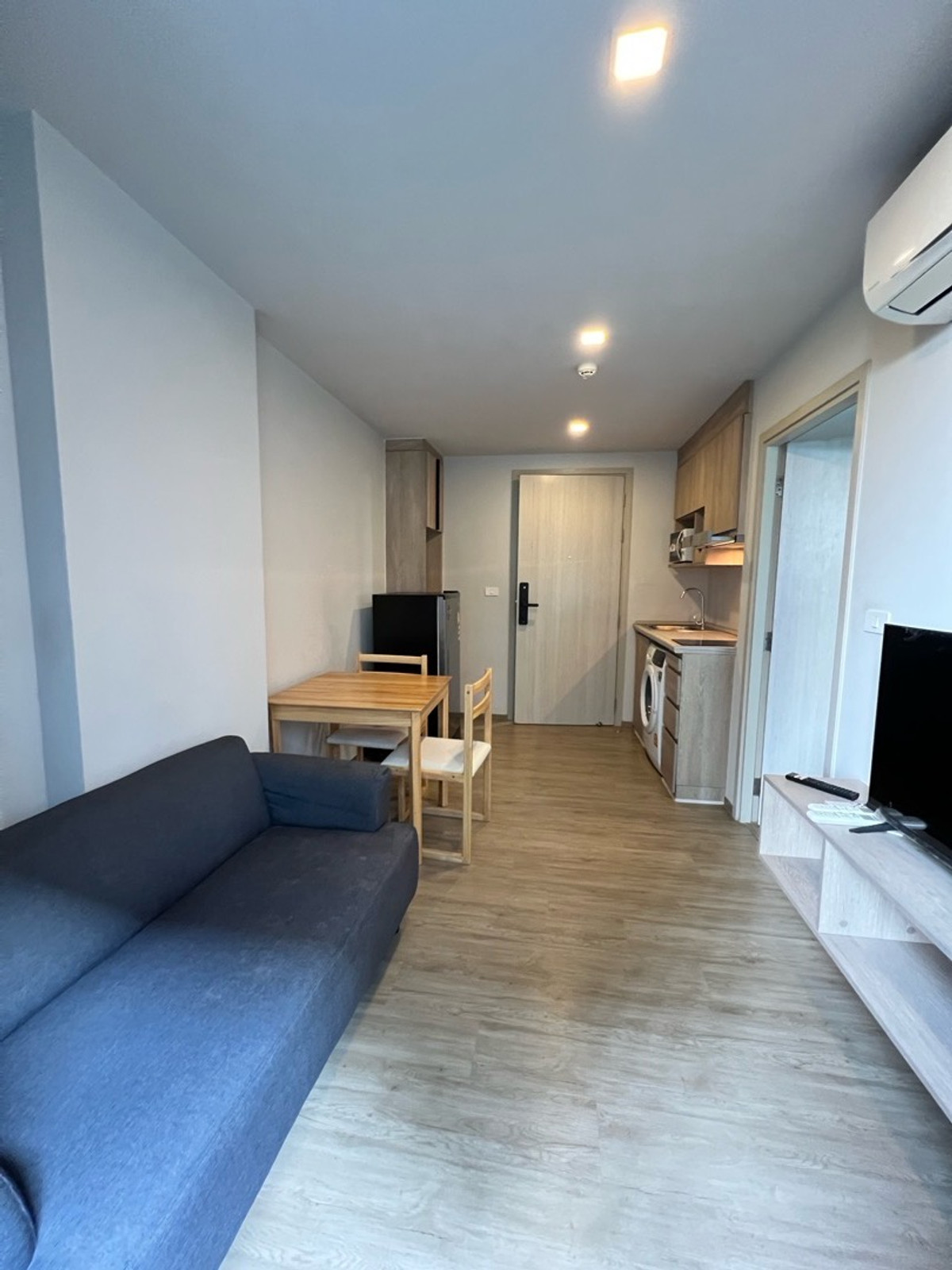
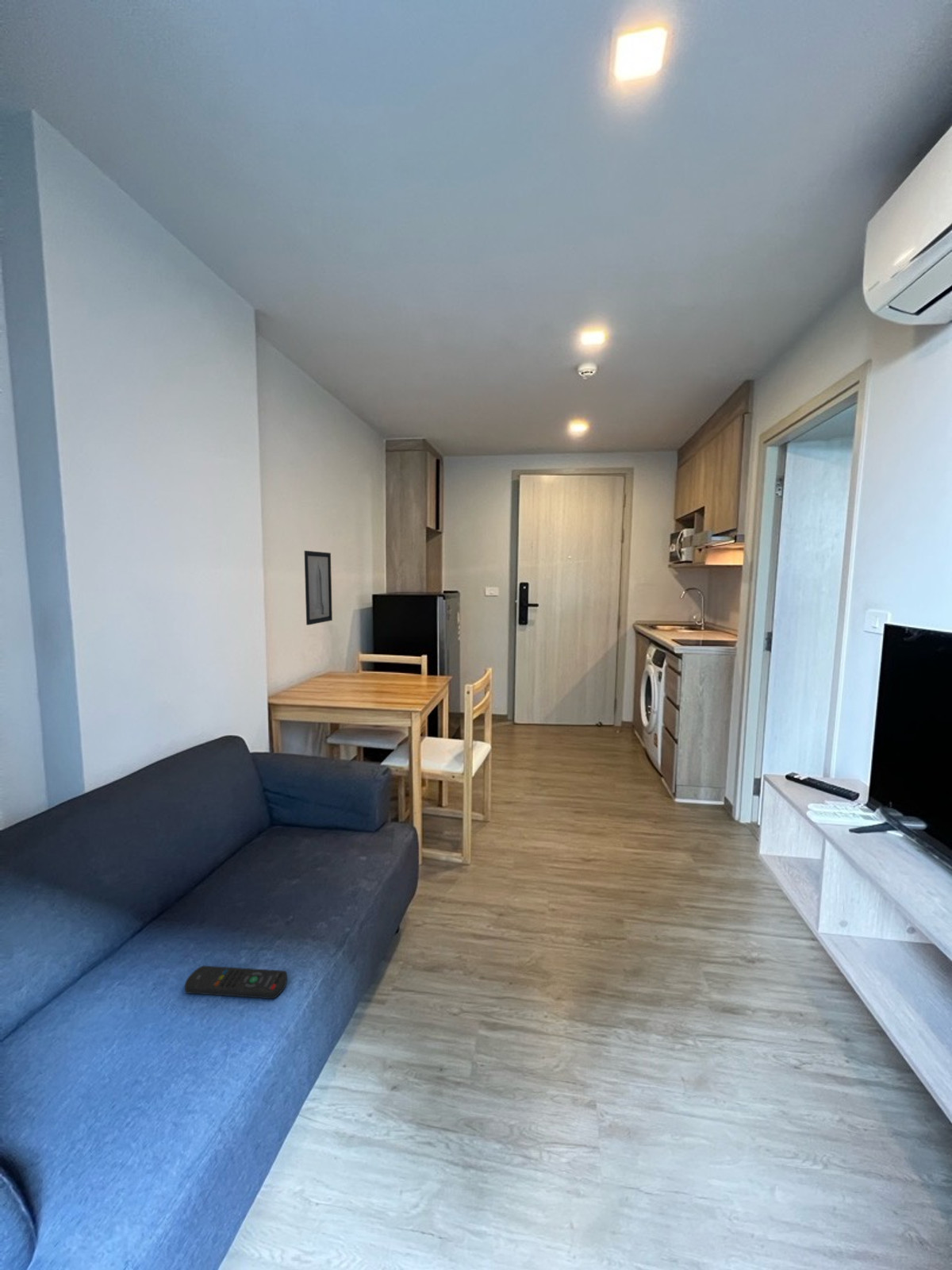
+ wall art (319, 587)
+ remote control (236, 981)
